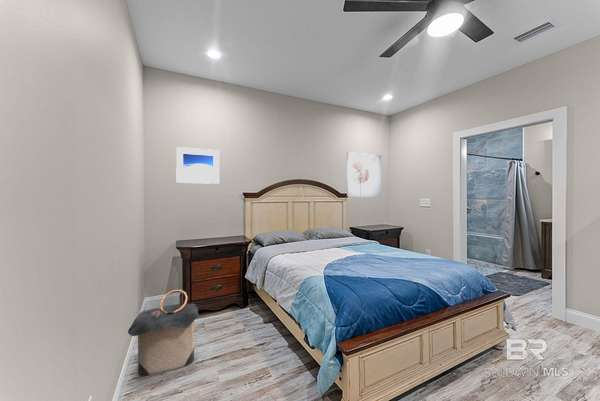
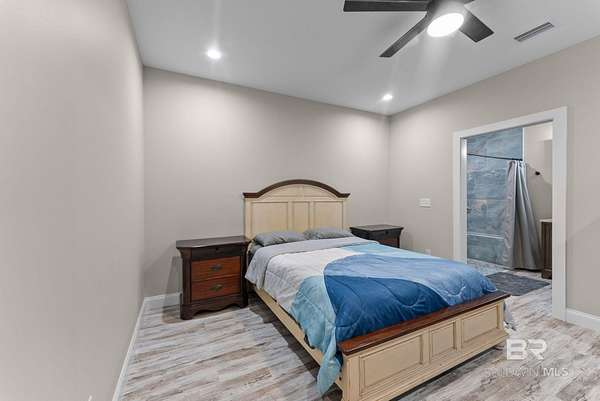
- wall art (364, 175)
- laundry hamper (165, 329)
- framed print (198, 166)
